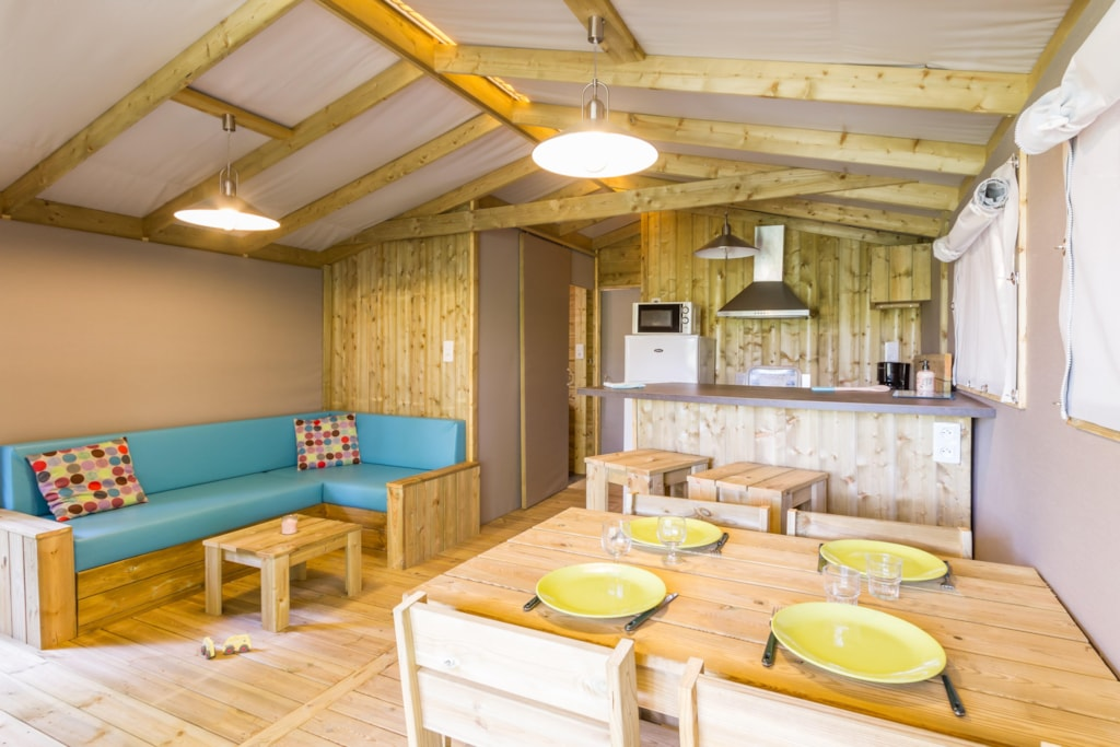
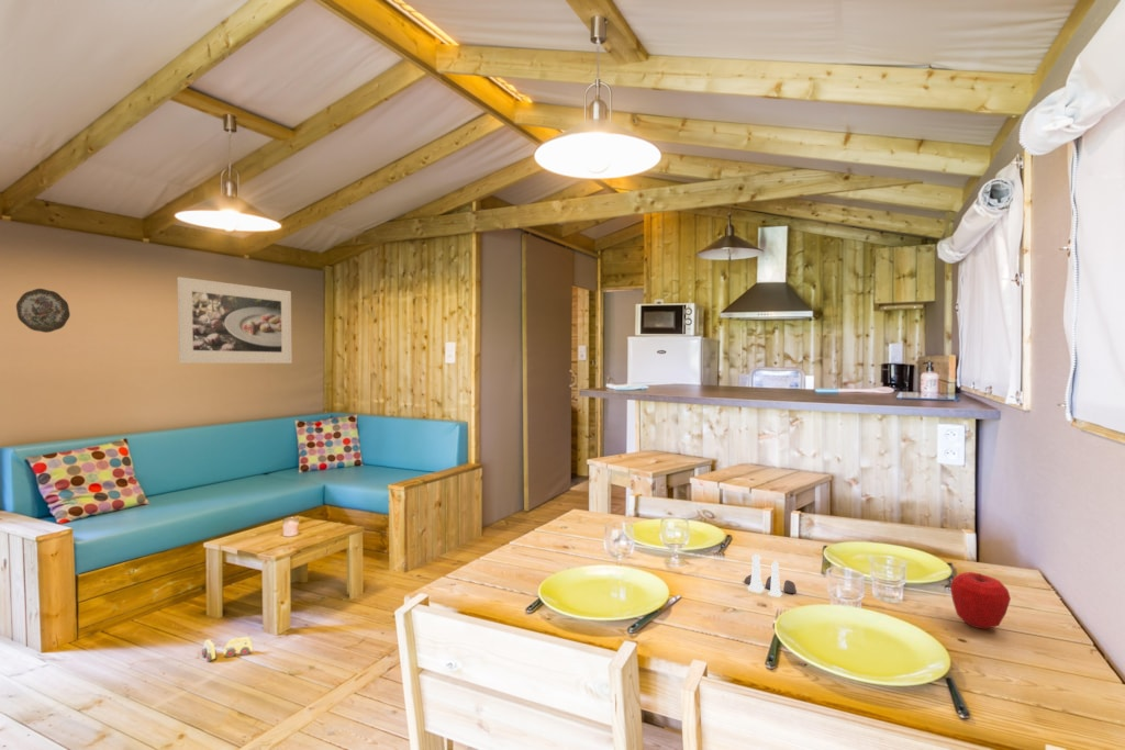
+ decorative plate (43, 310)
+ apple (979, 598)
+ salt and pepper shaker set (771, 571)
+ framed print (240, 324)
